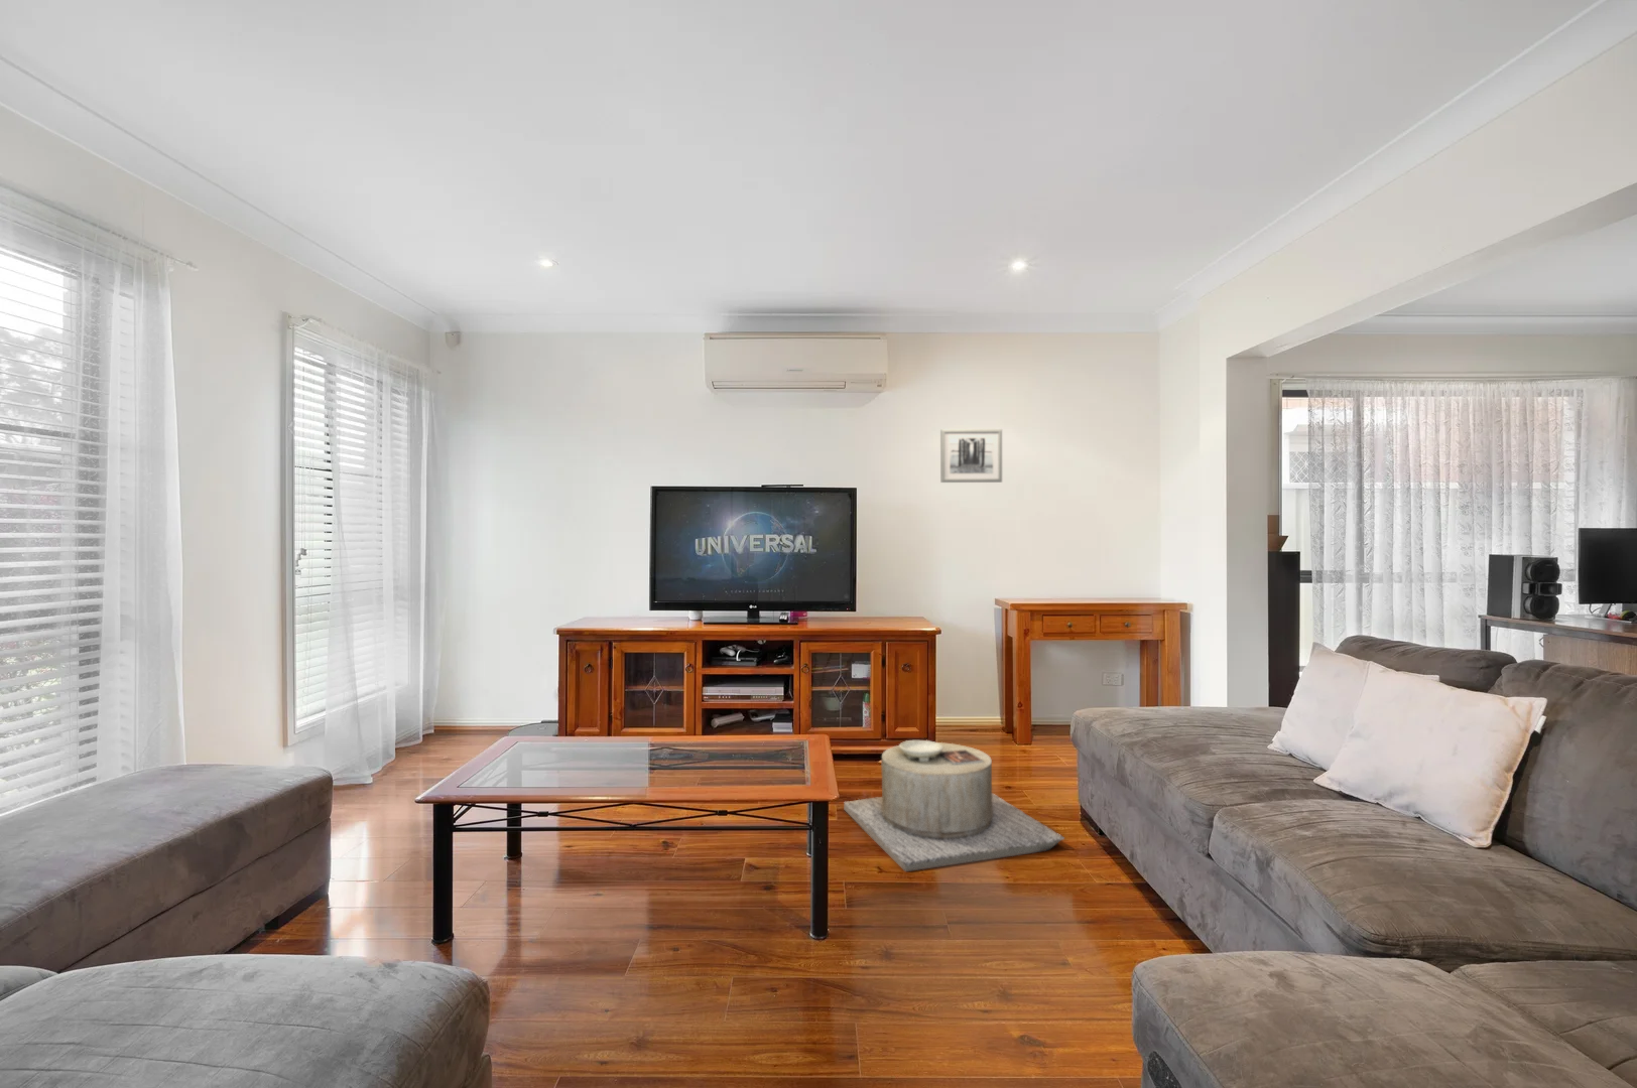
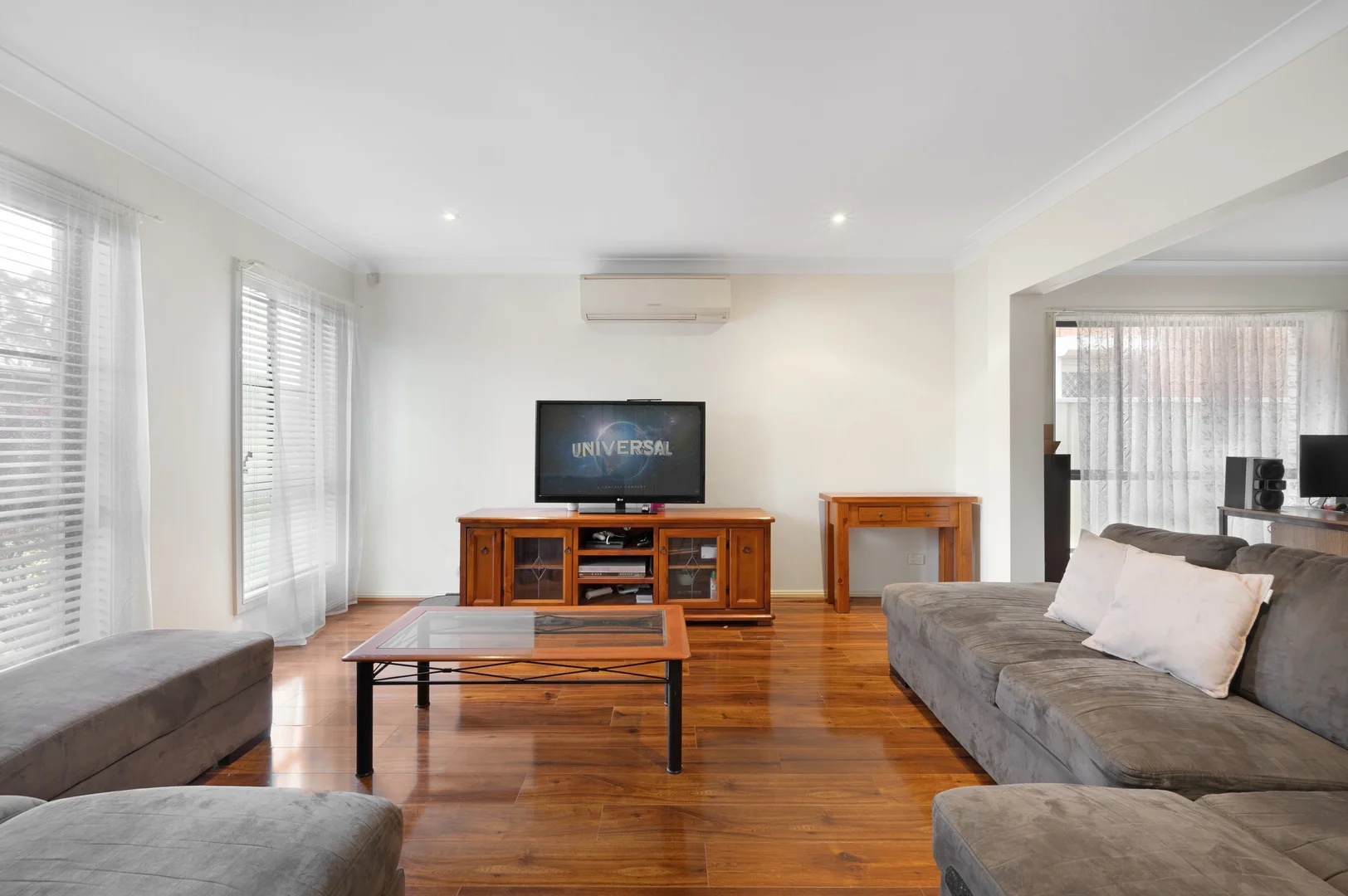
- side table (946, 786)
- wall art (970, 455)
